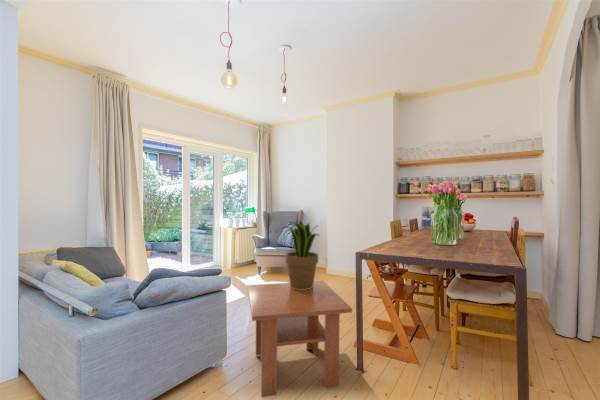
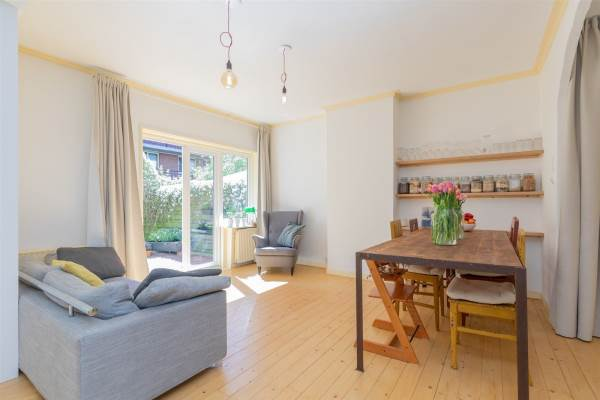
- coffee table (293, 332)
- potted plant (302, 253)
